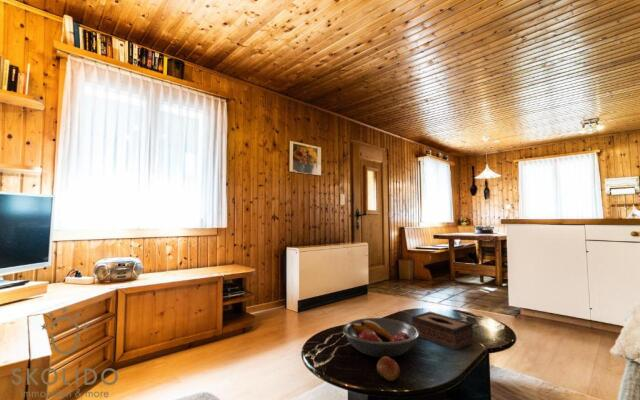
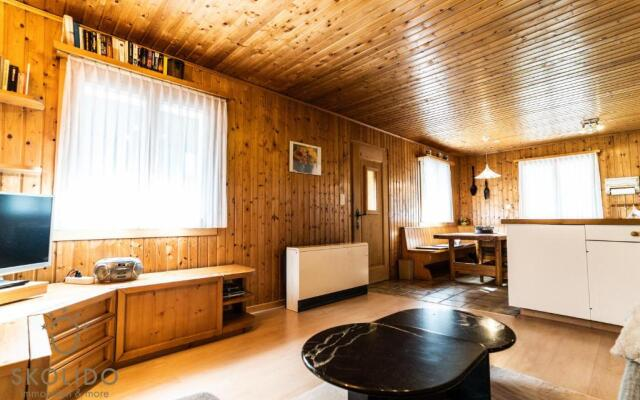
- fruit bowl (380, 337)
- apple (388, 368)
- tissue box (441, 329)
